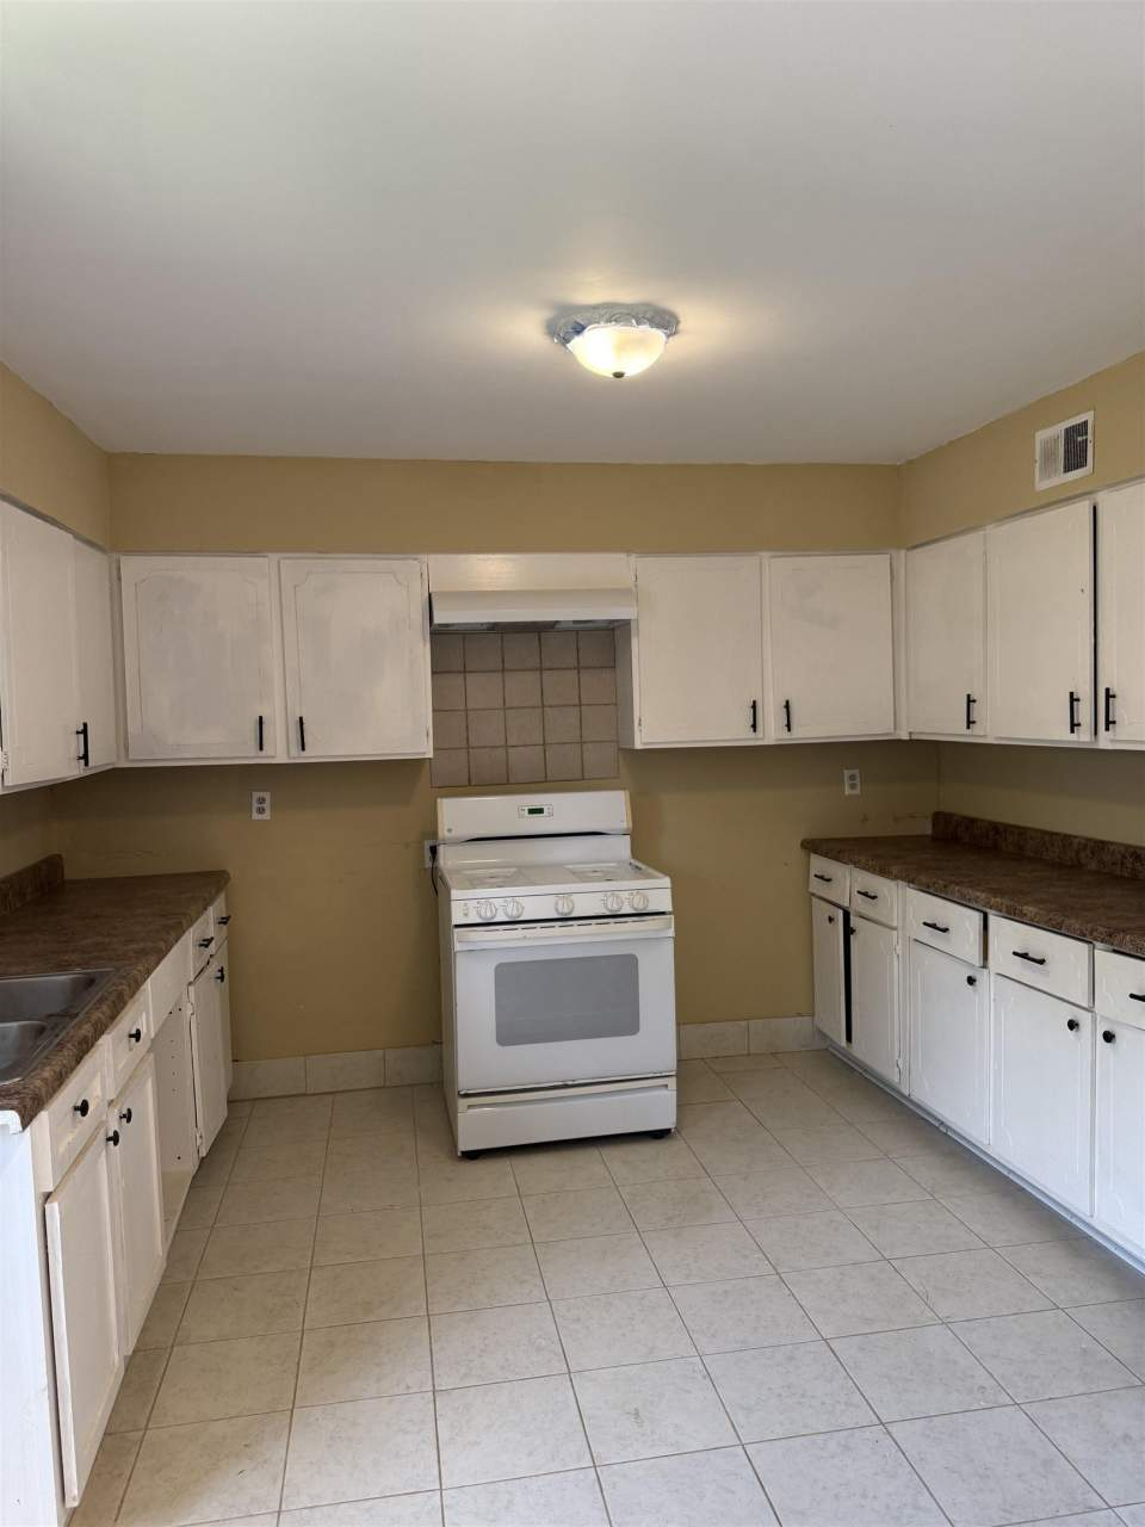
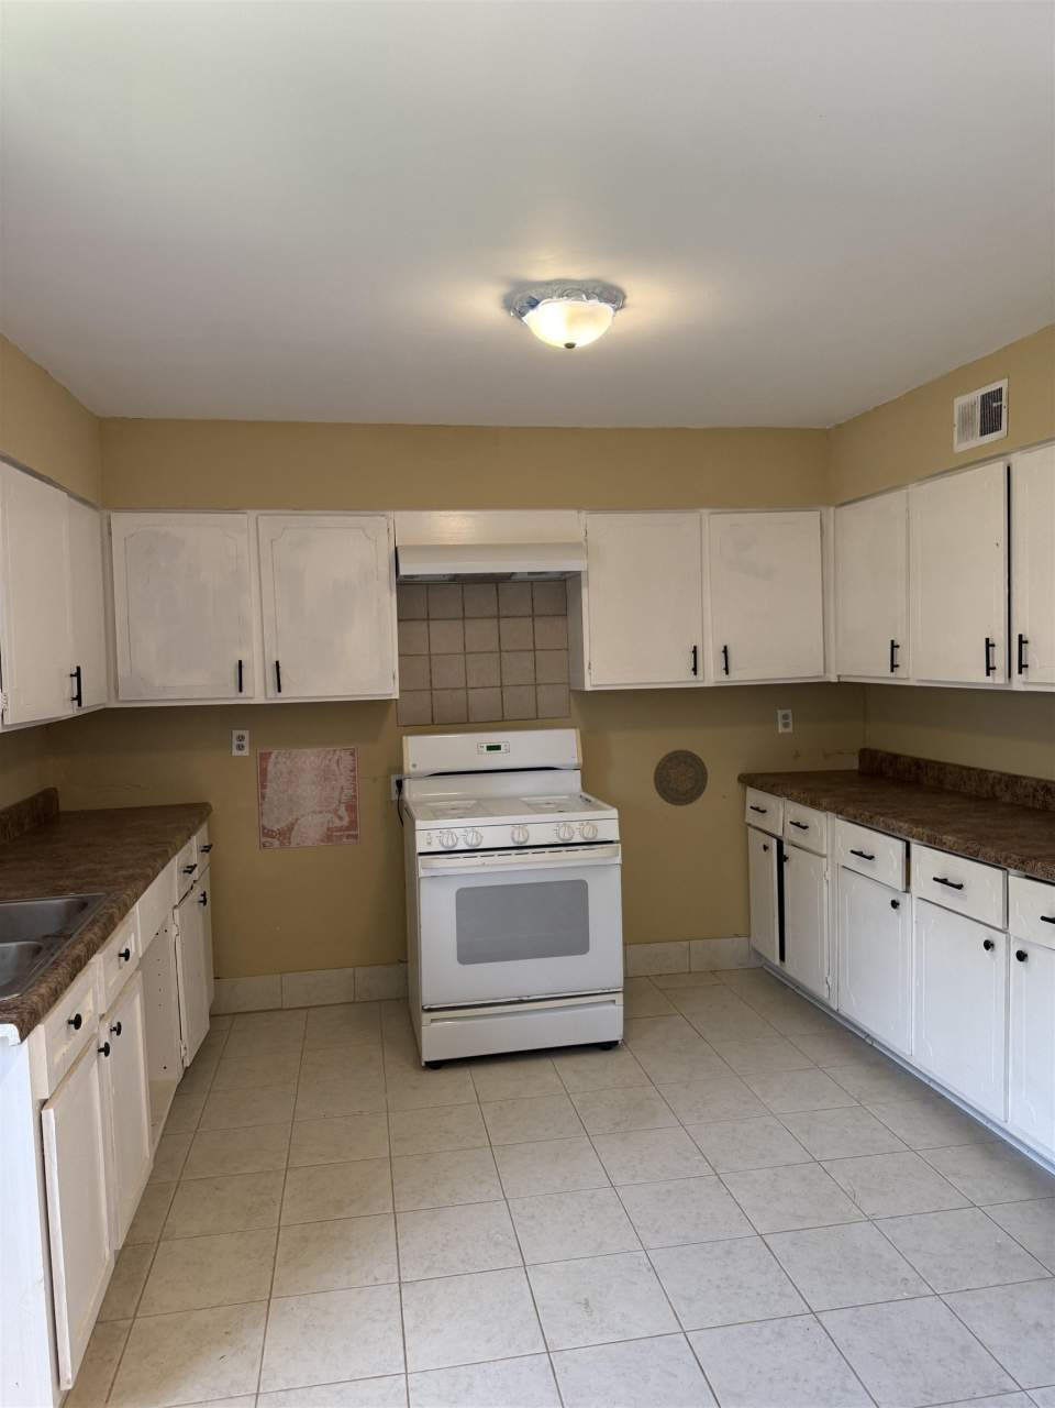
+ wall art (309, 796)
+ decorative plate (682, 777)
